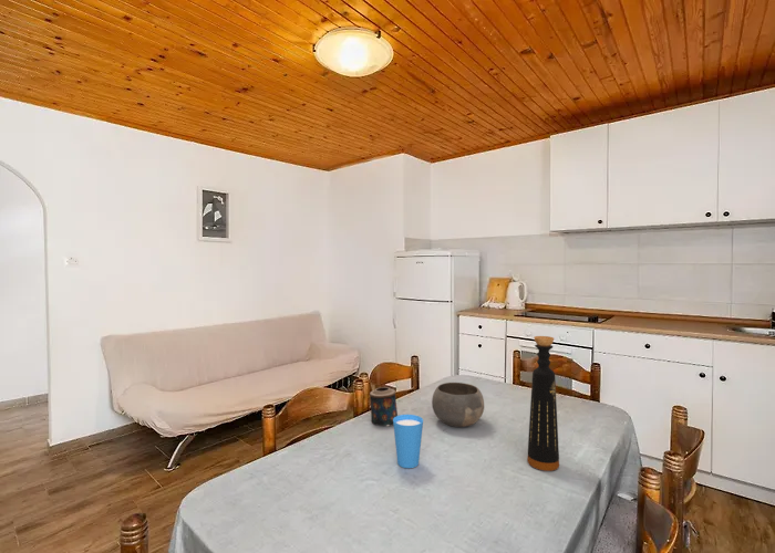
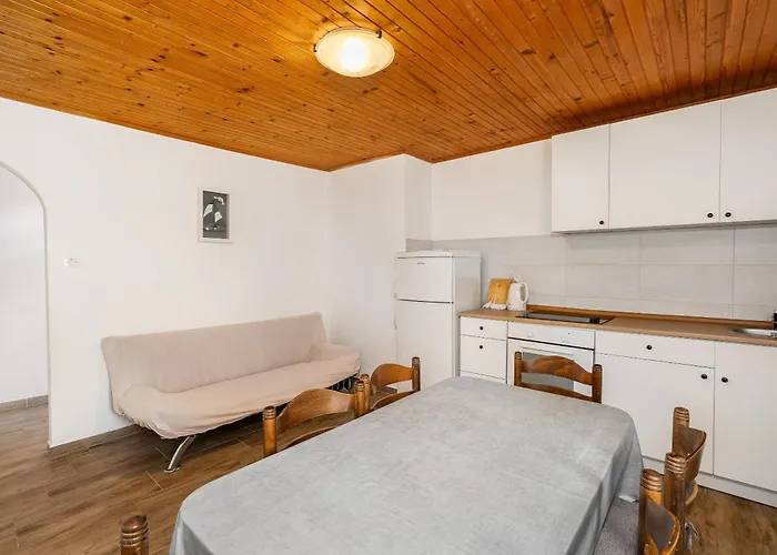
- bottle (542, 400)
- cup (407, 441)
- bowl (457, 405)
- candle (386, 404)
